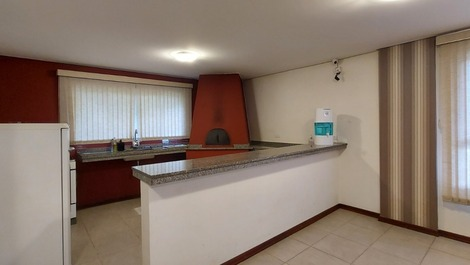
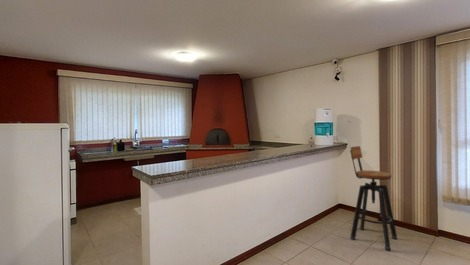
+ bar stool (372, 192)
